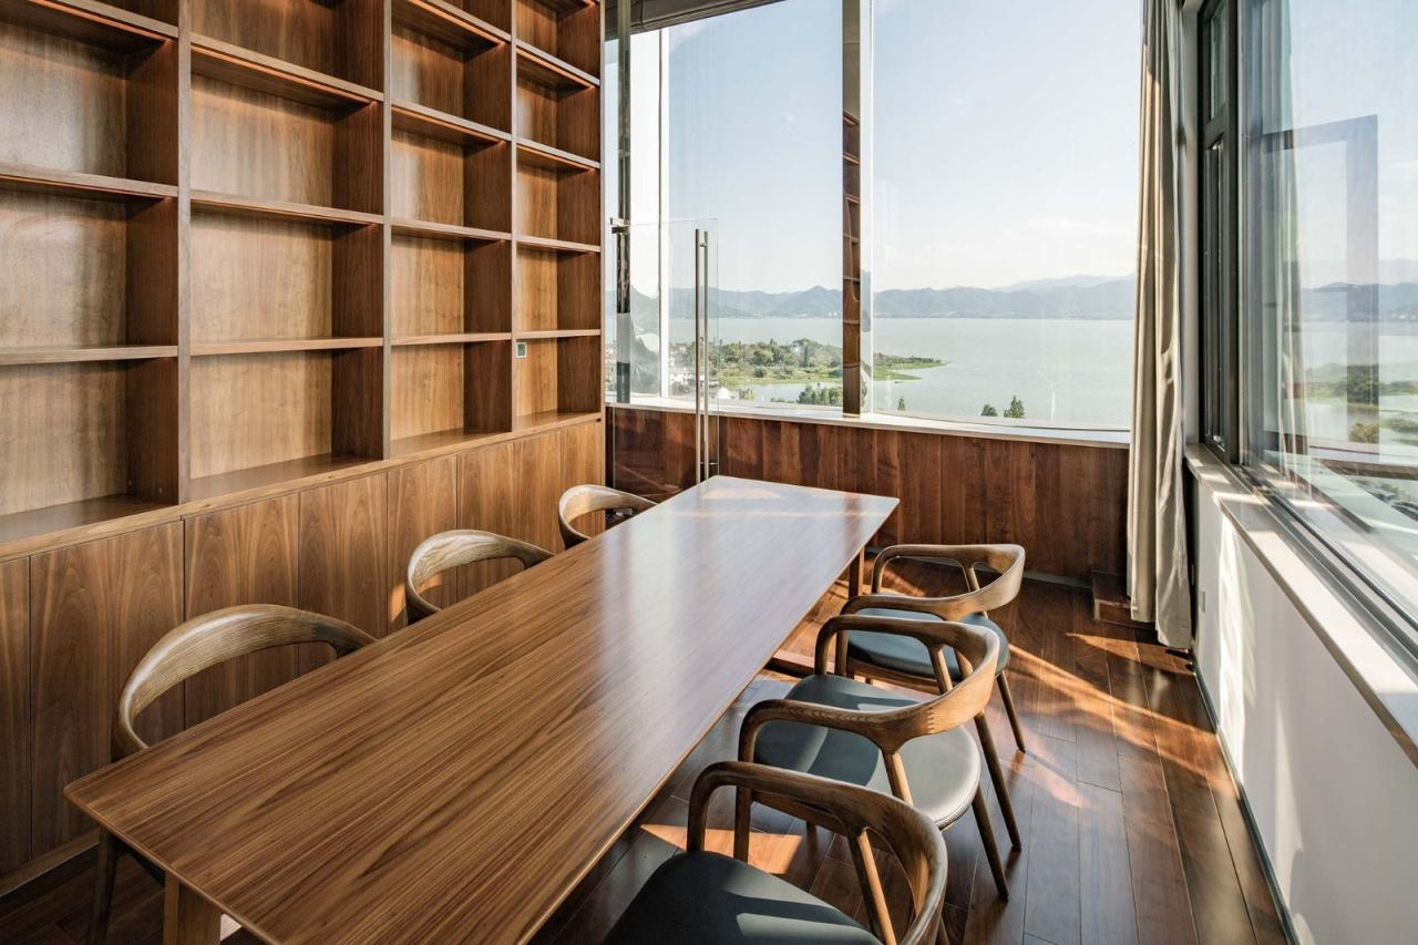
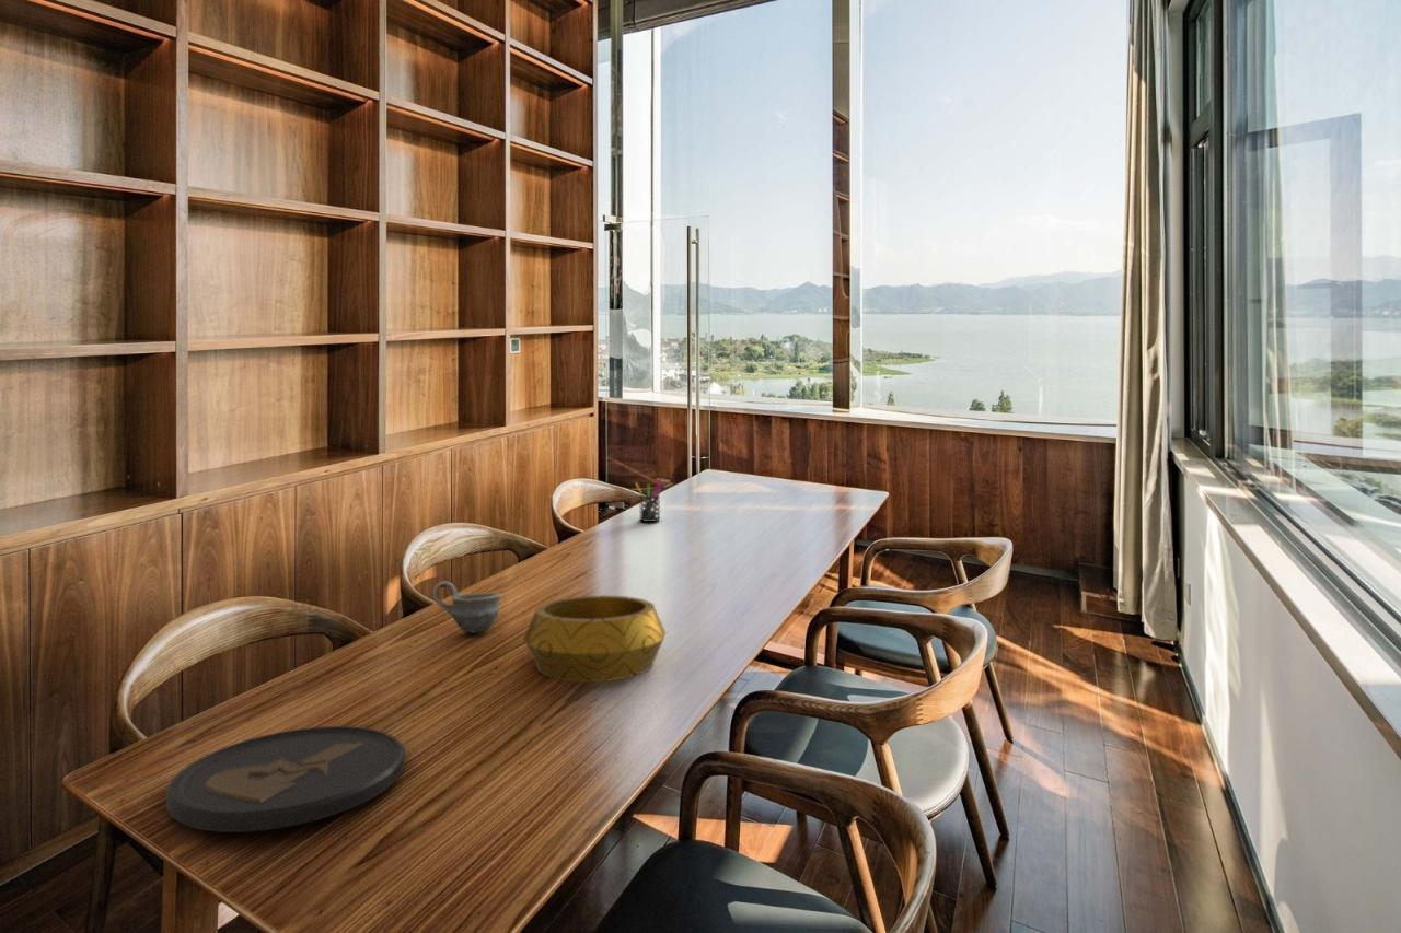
+ decorative bowl (595, 635)
+ pen holder (650, 499)
+ cup (471, 605)
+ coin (292, 772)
